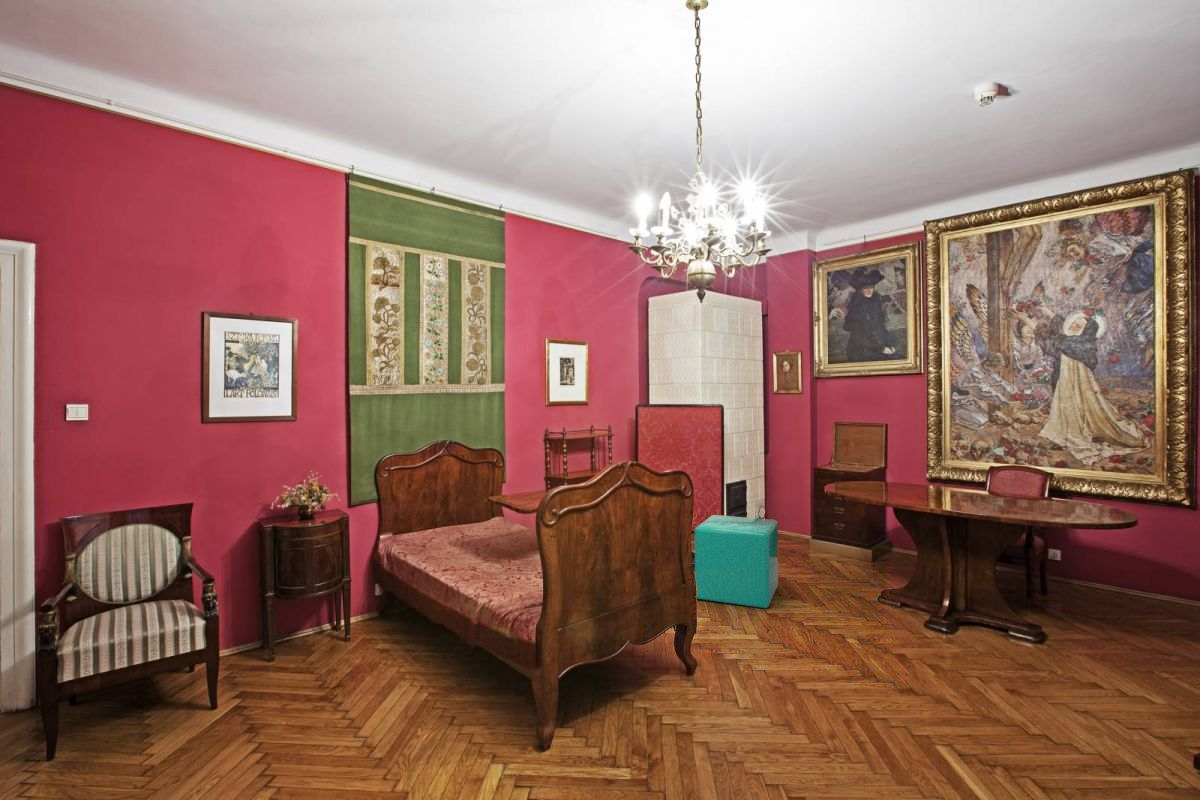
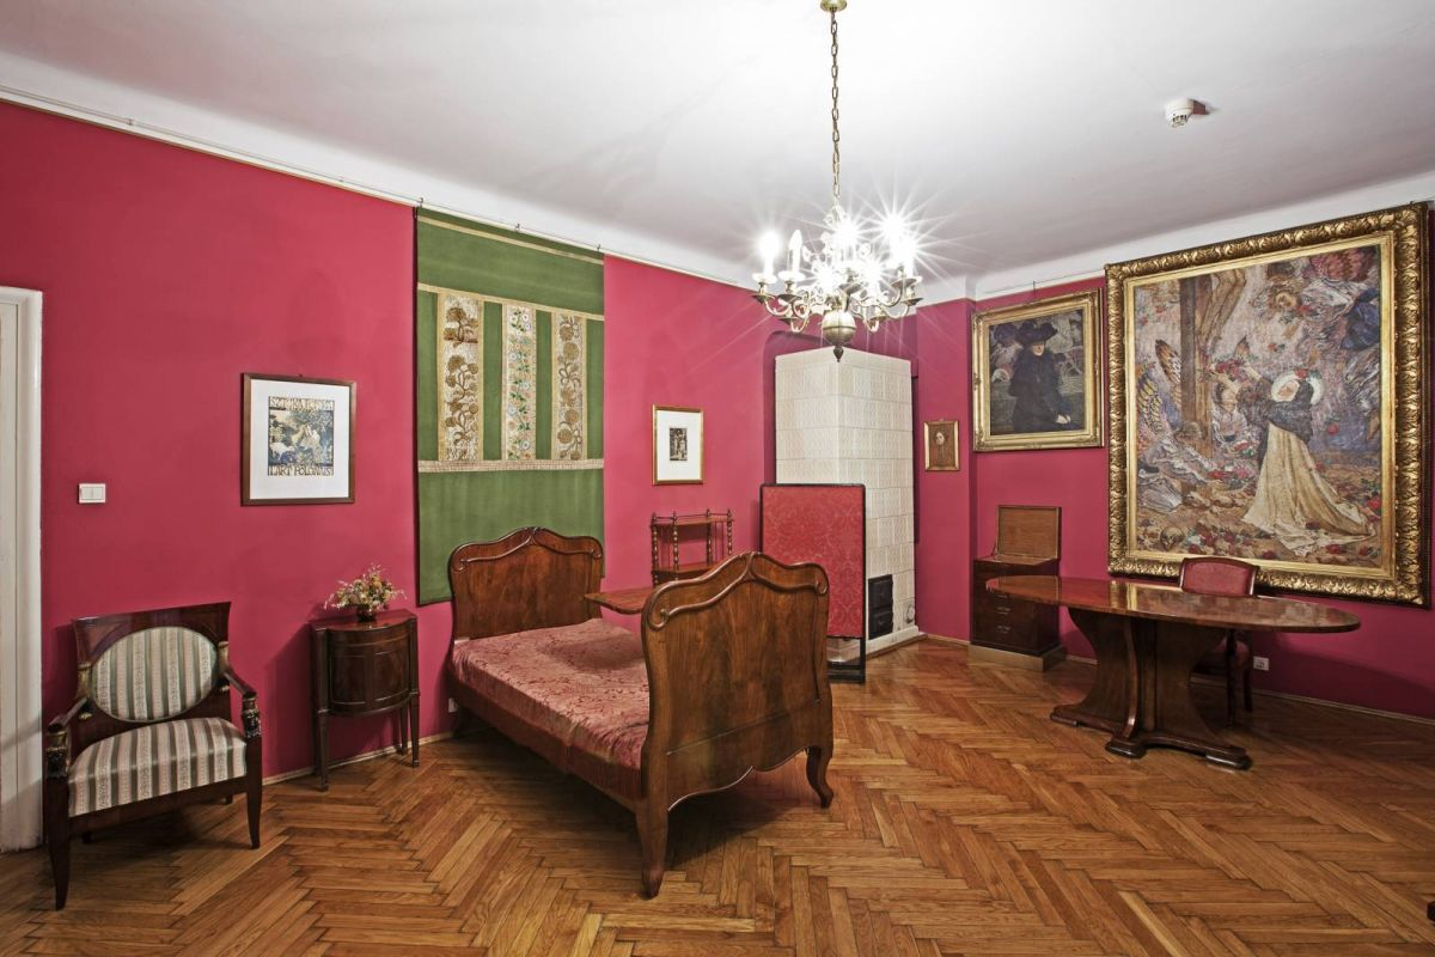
- ottoman (737, 558)
